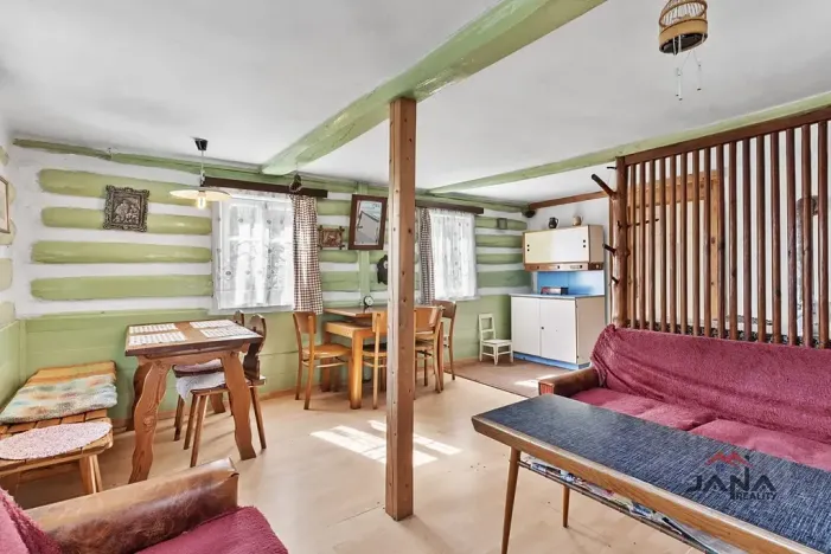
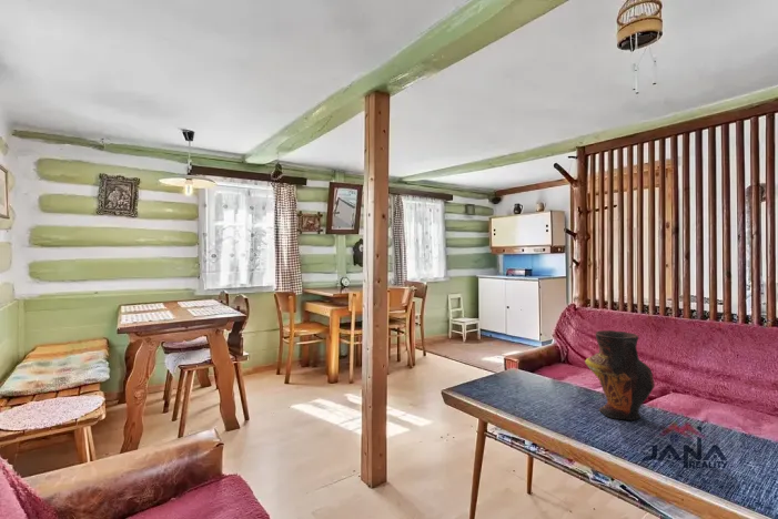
+ vase (618, 373)
